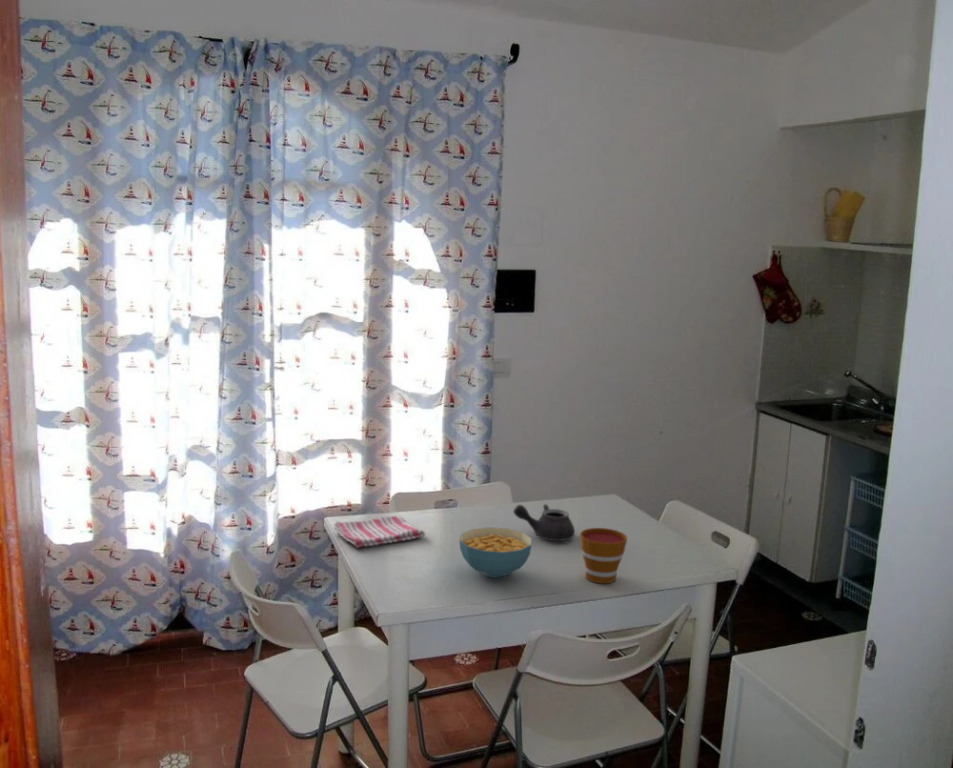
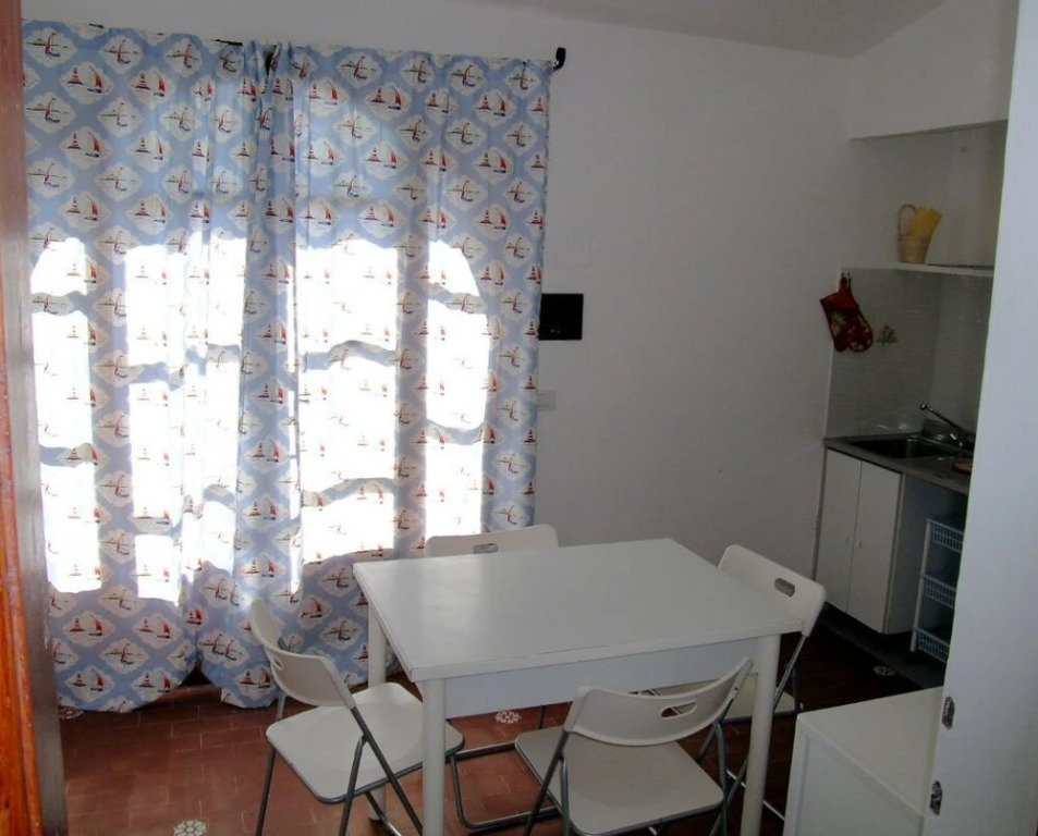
- teapot (543, 520)
- cup (602, 555)
- cereal bowl (495, 556)
- dish towel (379, 529)
